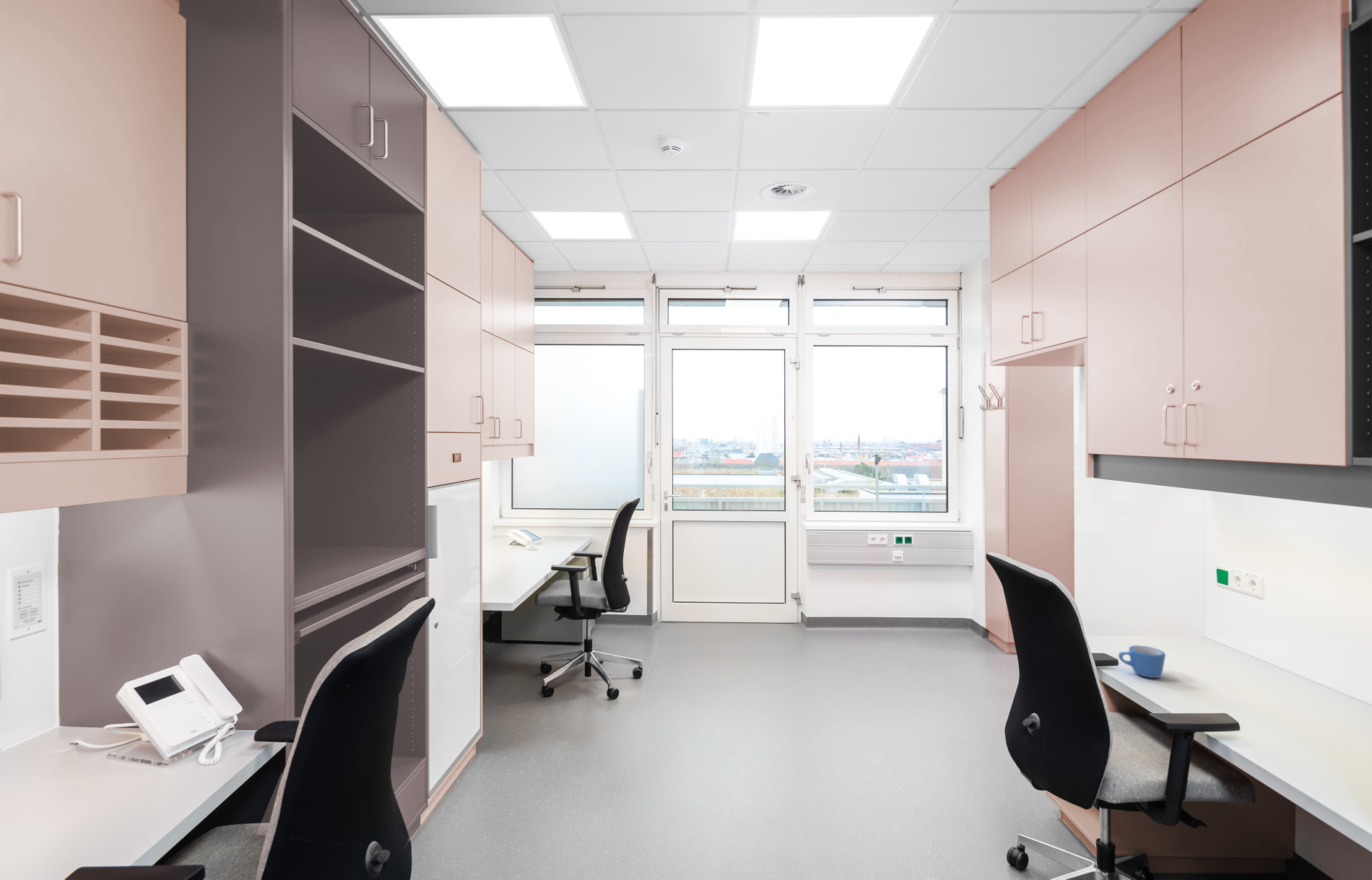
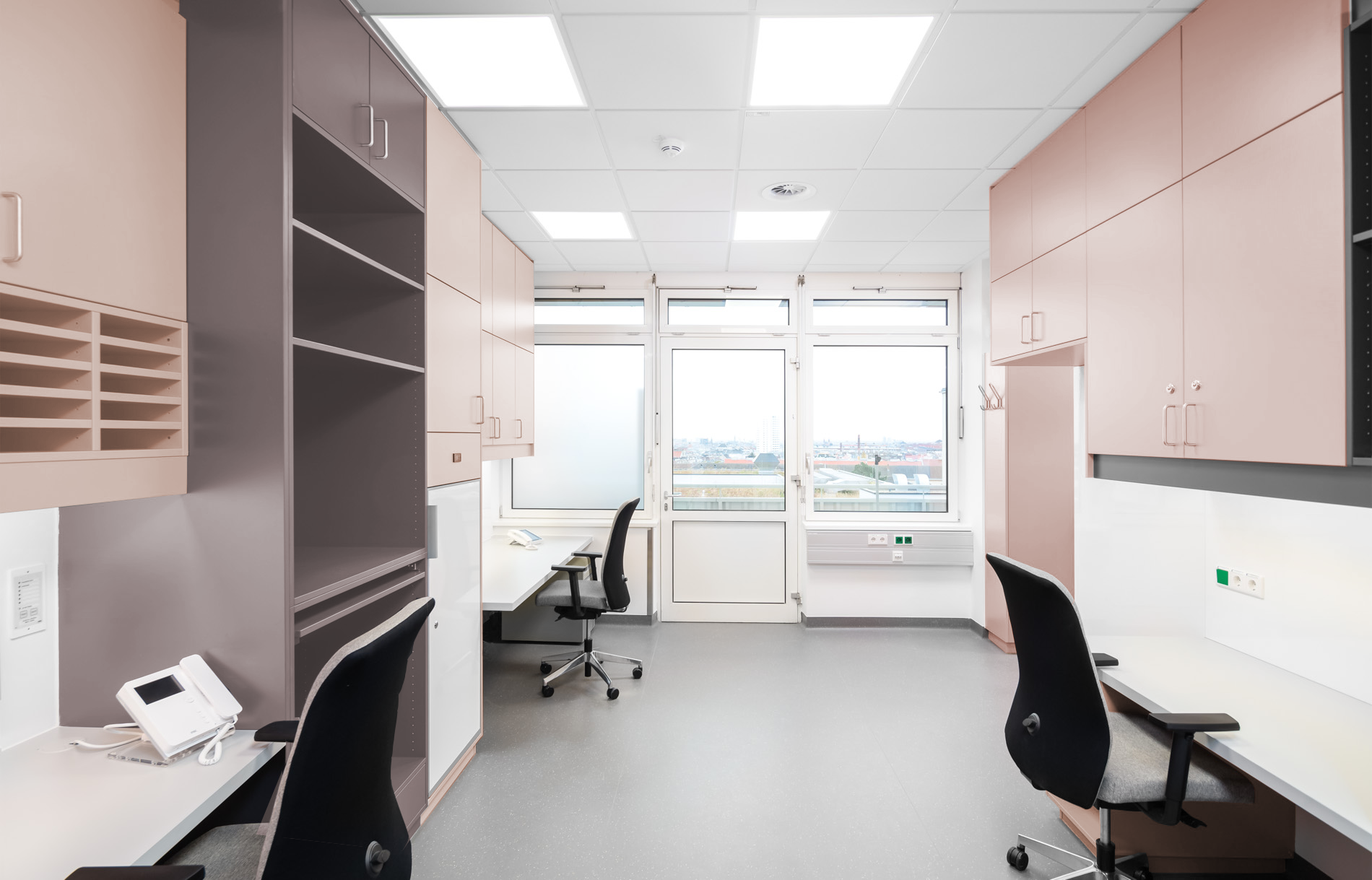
- mug (1141, 662)
